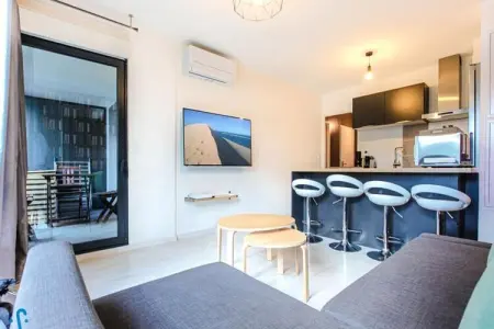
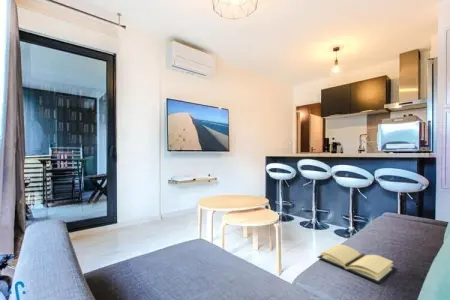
+ book (355, 259)
